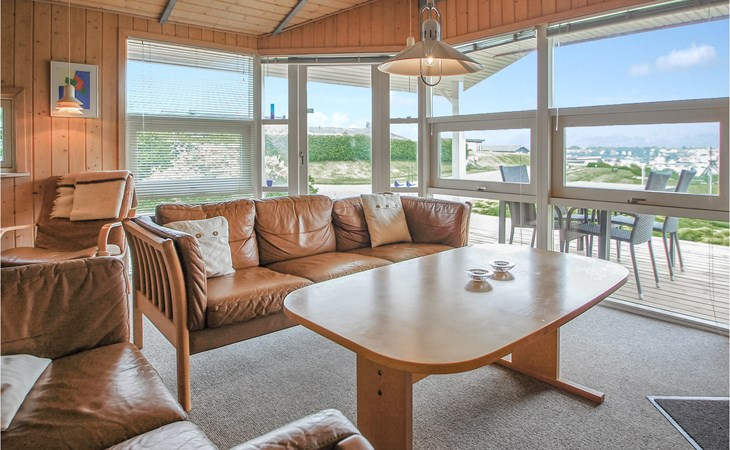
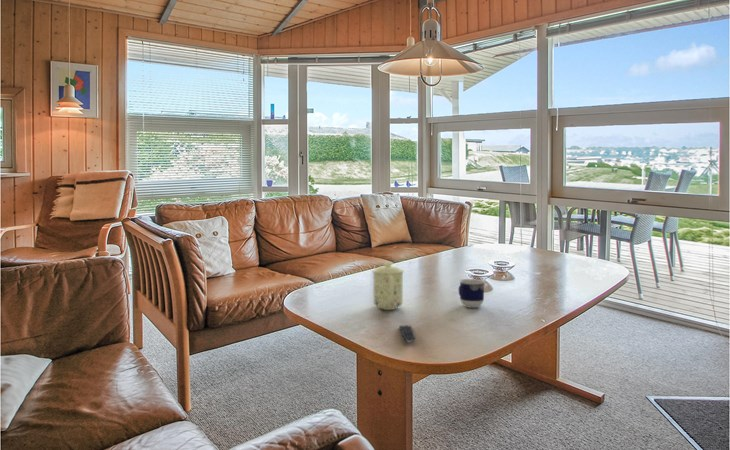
+ cup (469, 293)
+ mug (388, 285)
+ remote control (407, 333)
